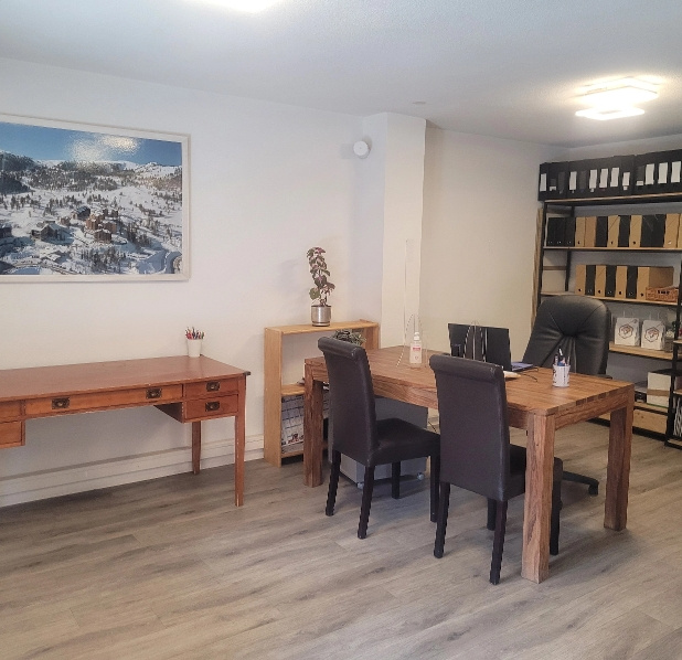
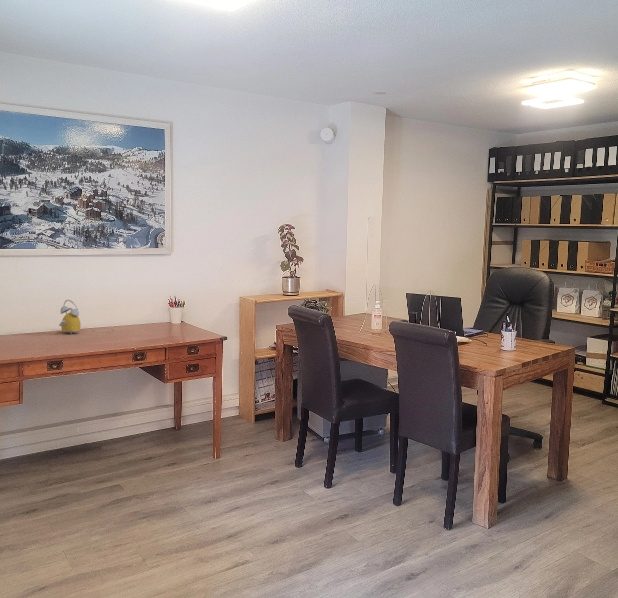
+ alarm clock (67, 316)
